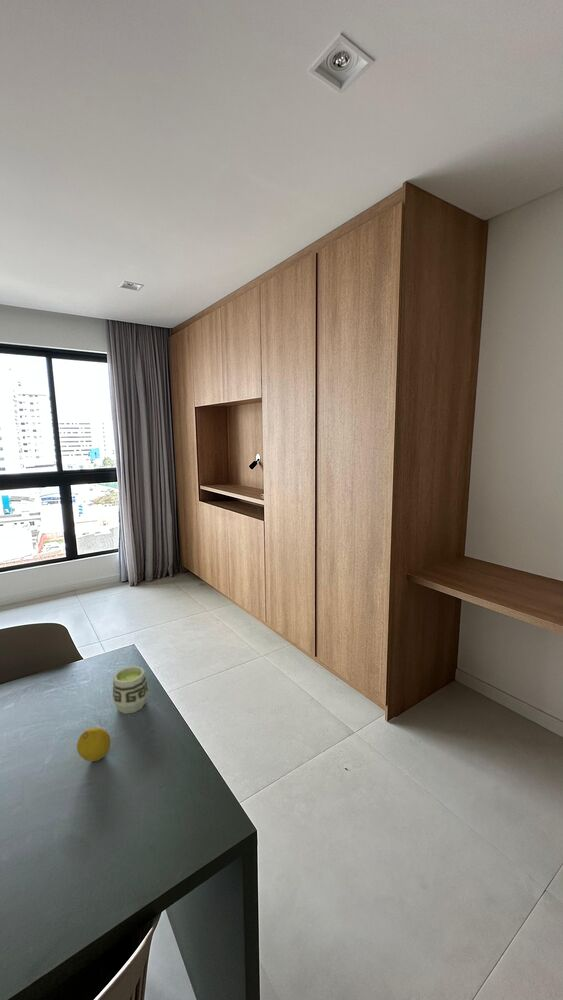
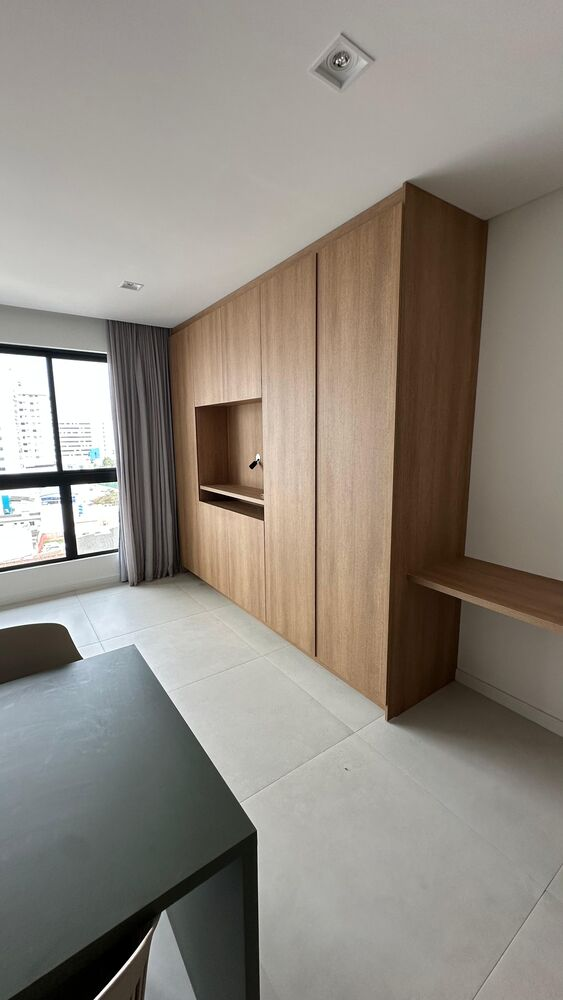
- cup (130, 689)
- fruit (93, 743)
